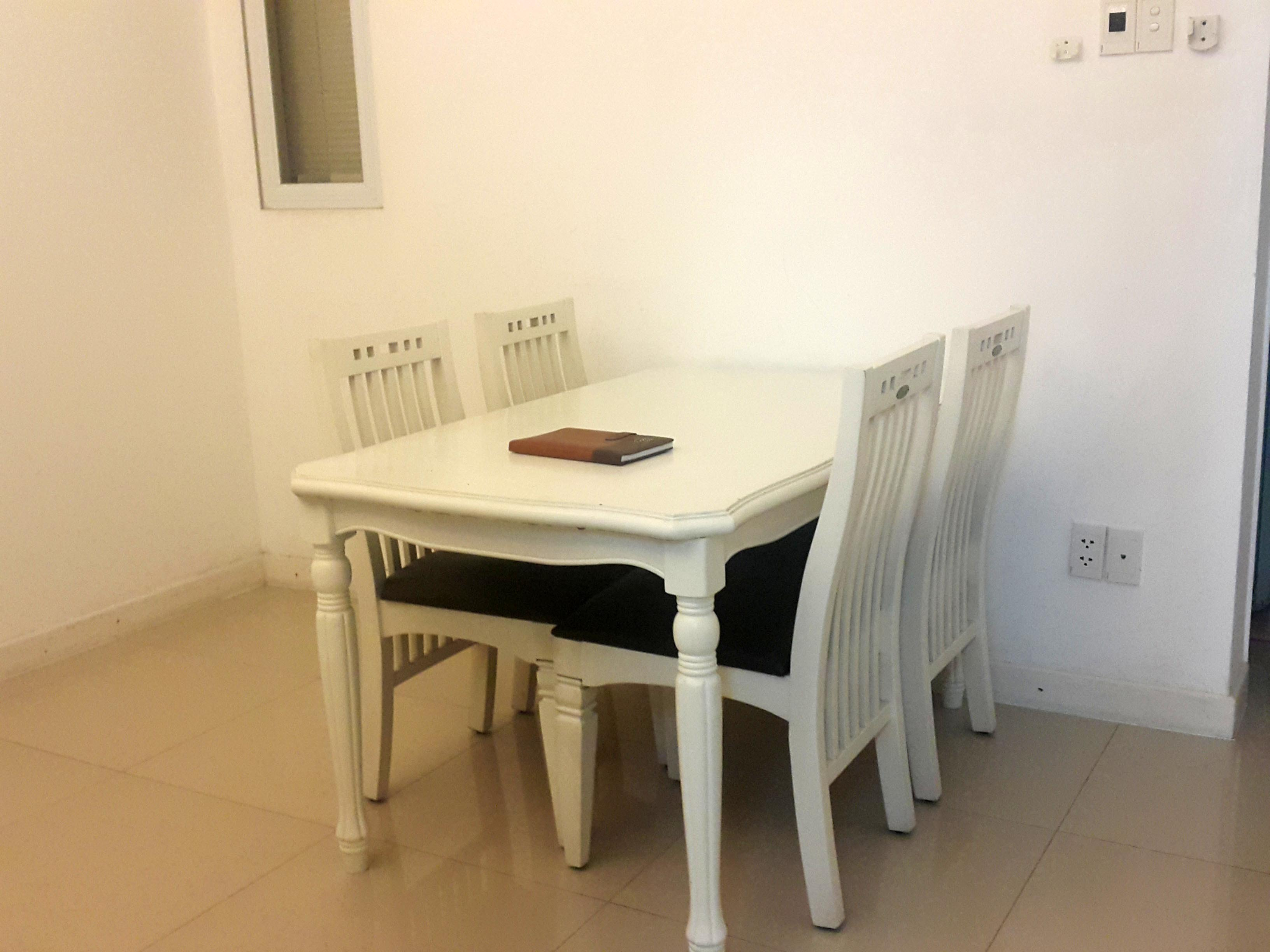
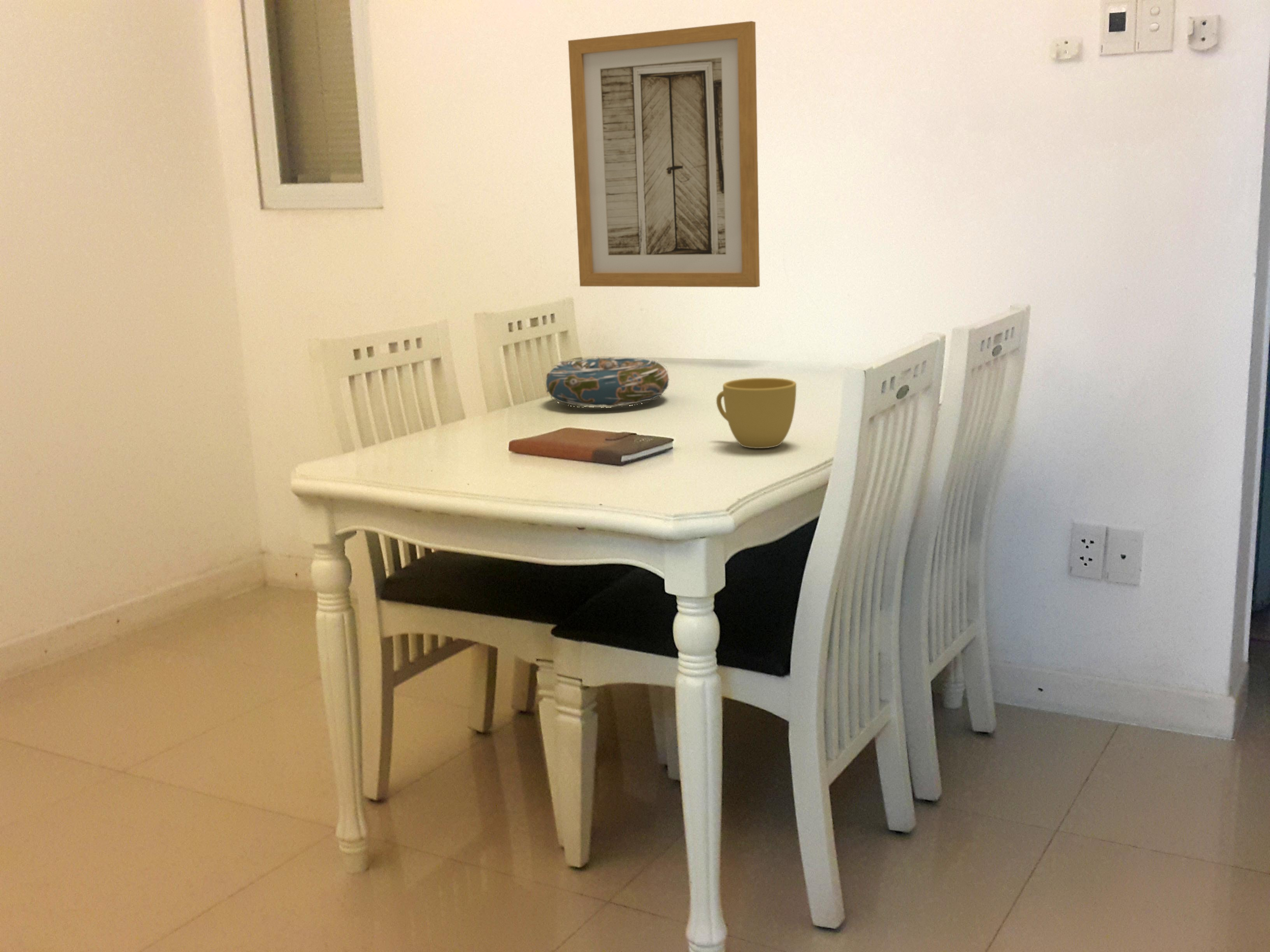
+ wall art (662, 162)
+ decorative bowl (607, 381)
+ cup (752, 413)
